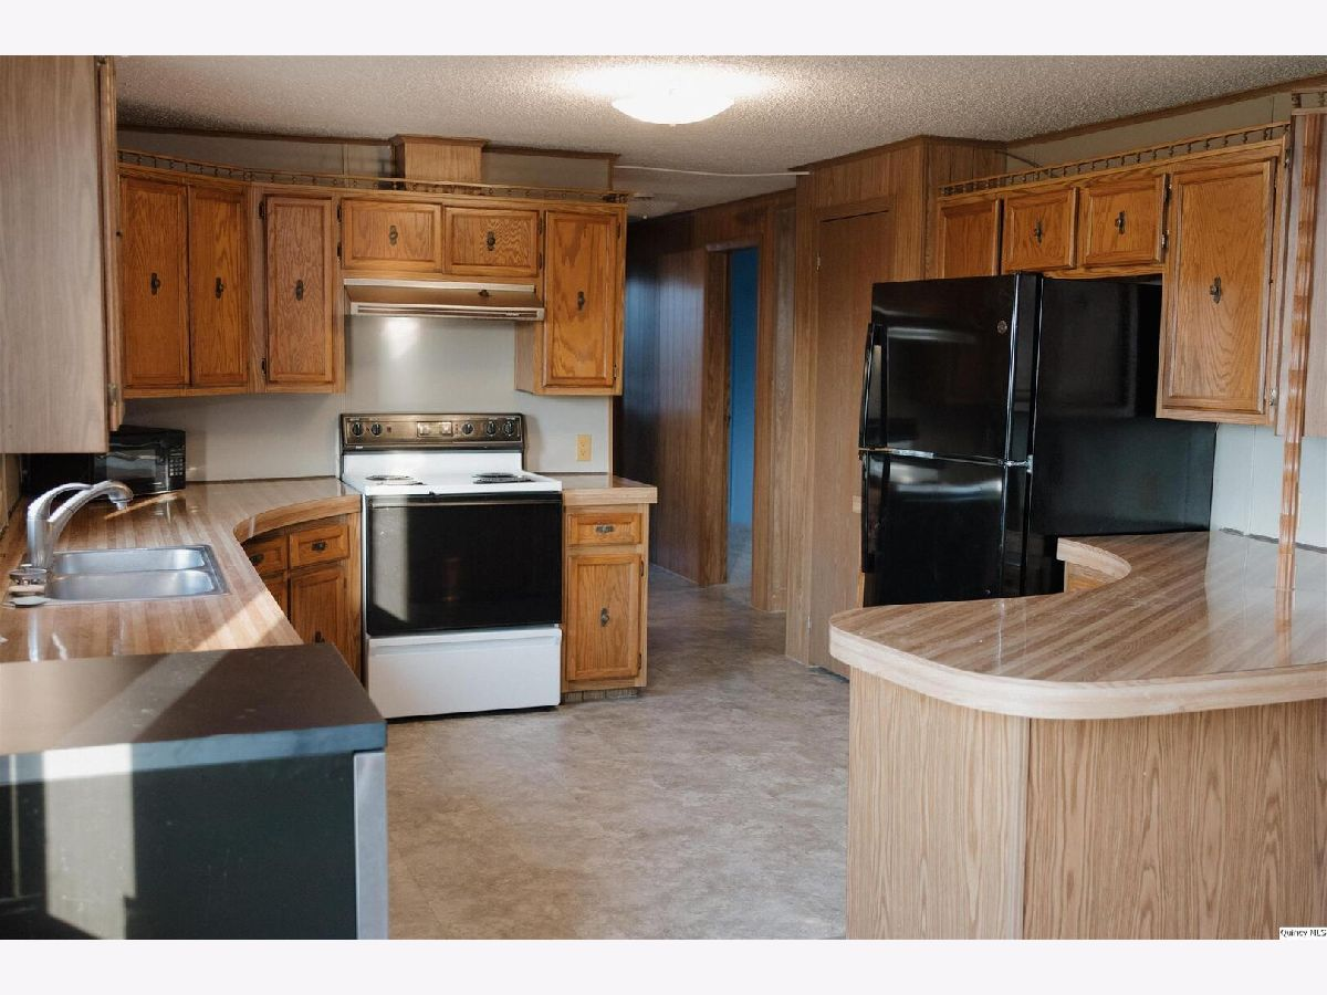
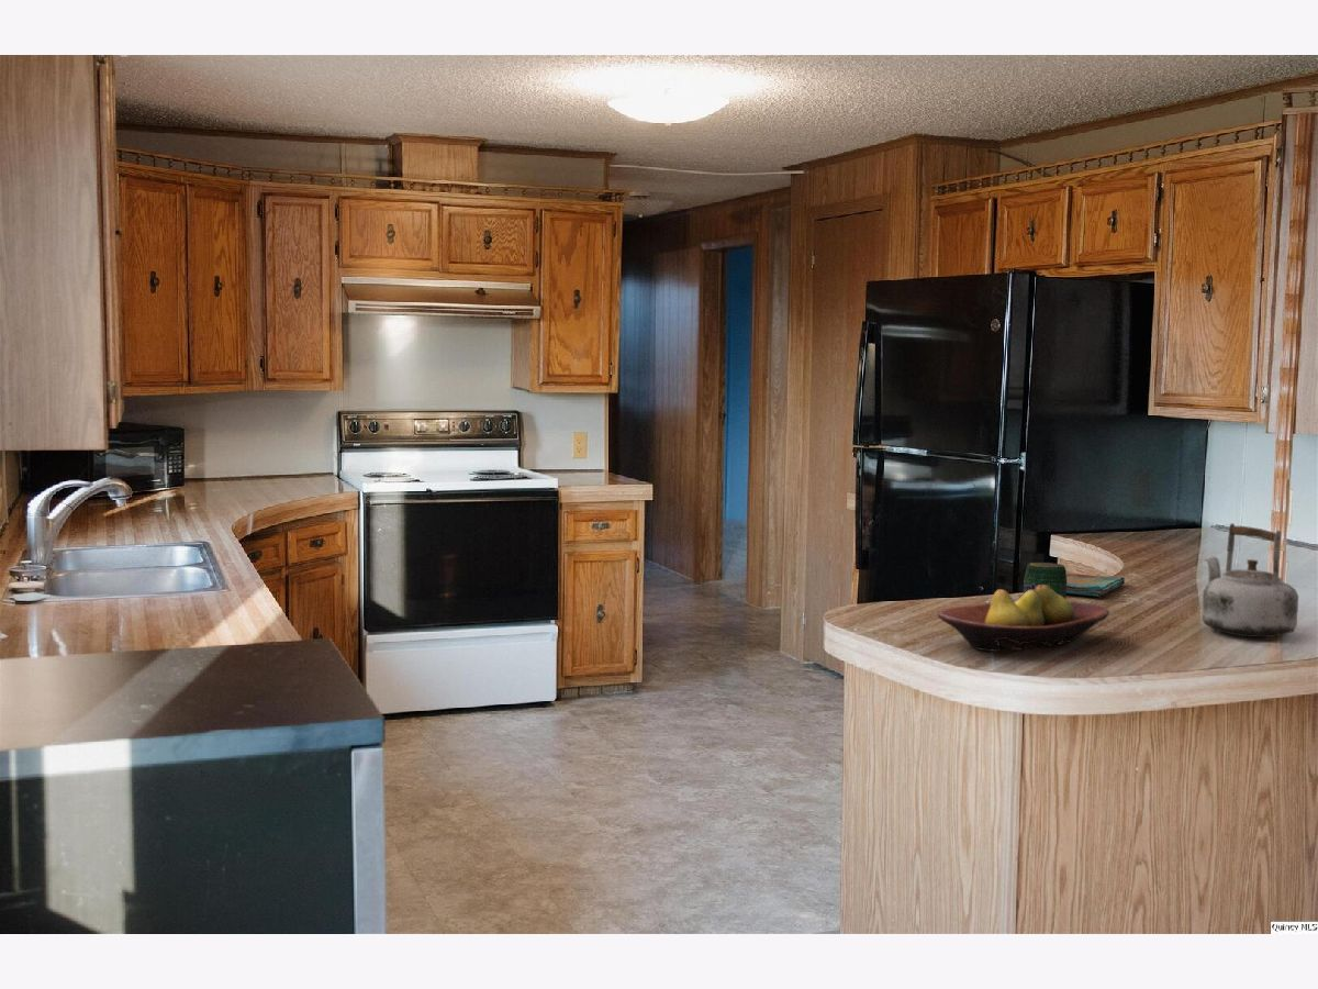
+ jar (1045, 585)
+ dish towel (1077, 582)
+ fruit bowl (1024, 614)
+ kettle (1243, 577)
